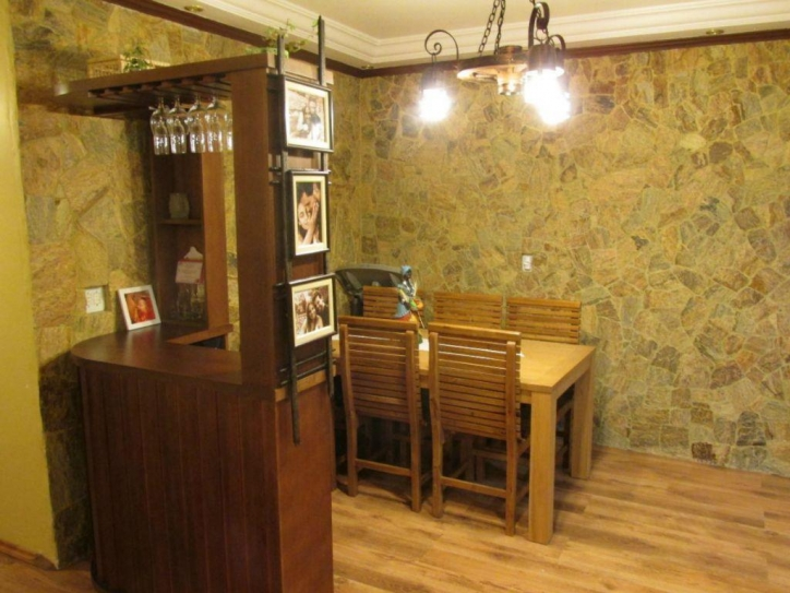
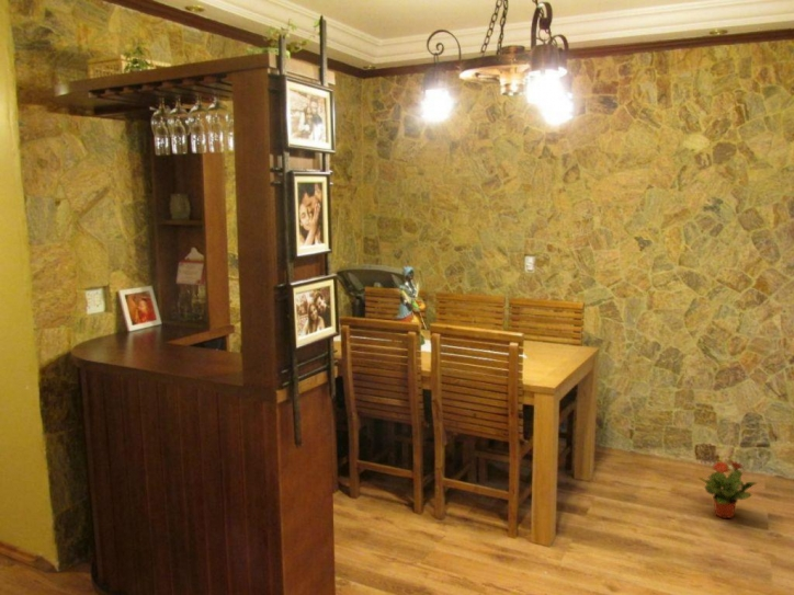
+ potted plant (727, 488)
